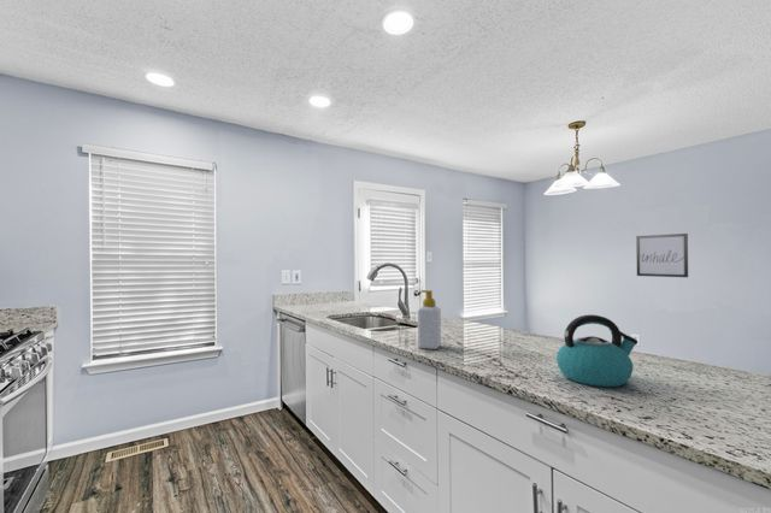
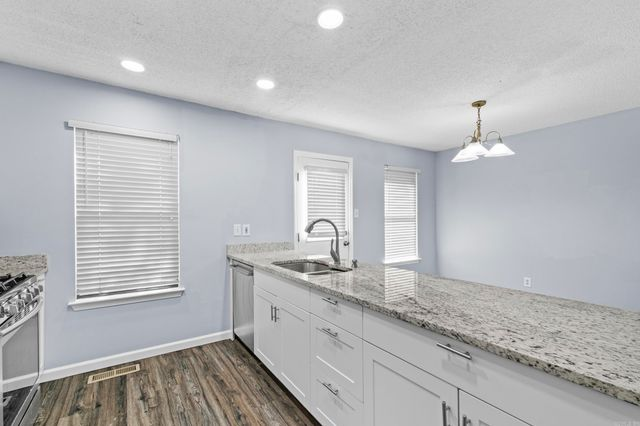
- soap bottle (429, 318)
- kettle (598, 346)
- wall art (660, 255)
